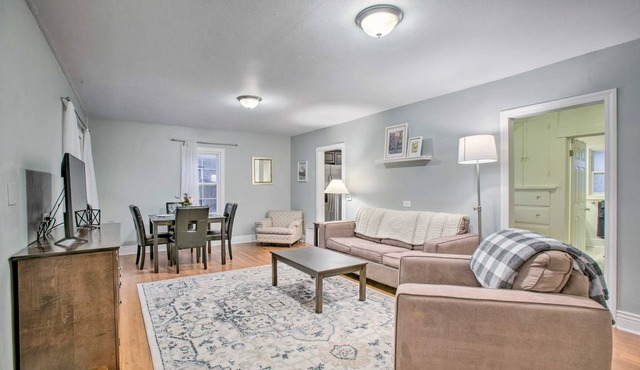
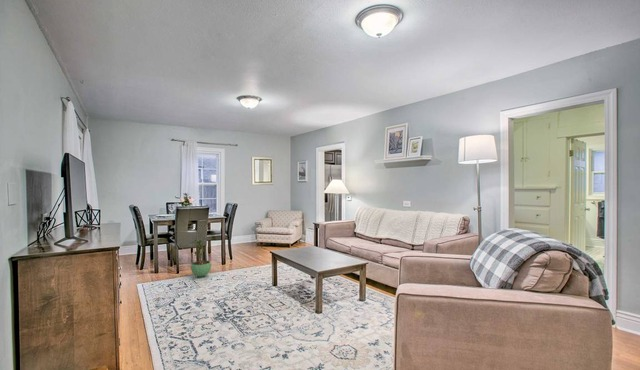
+ potted plant (201, 257)
